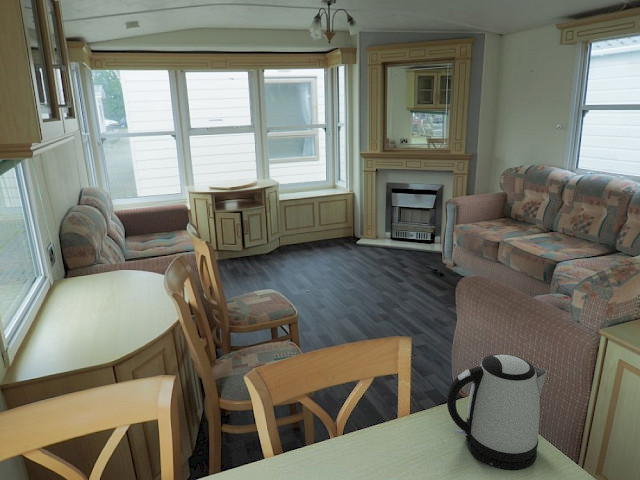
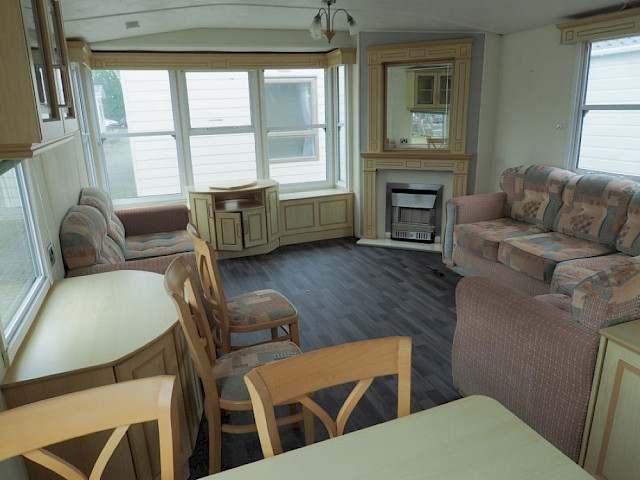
- kettle (494, 405)
